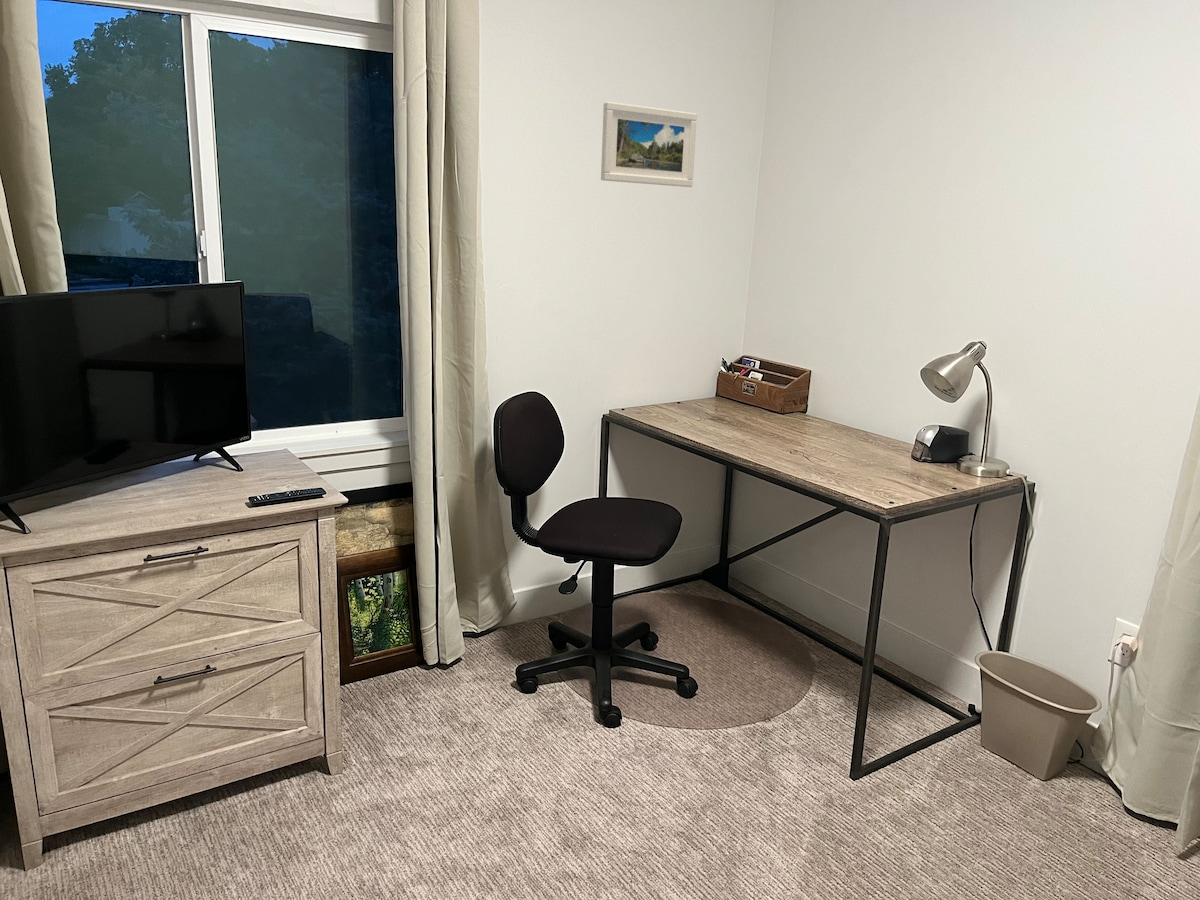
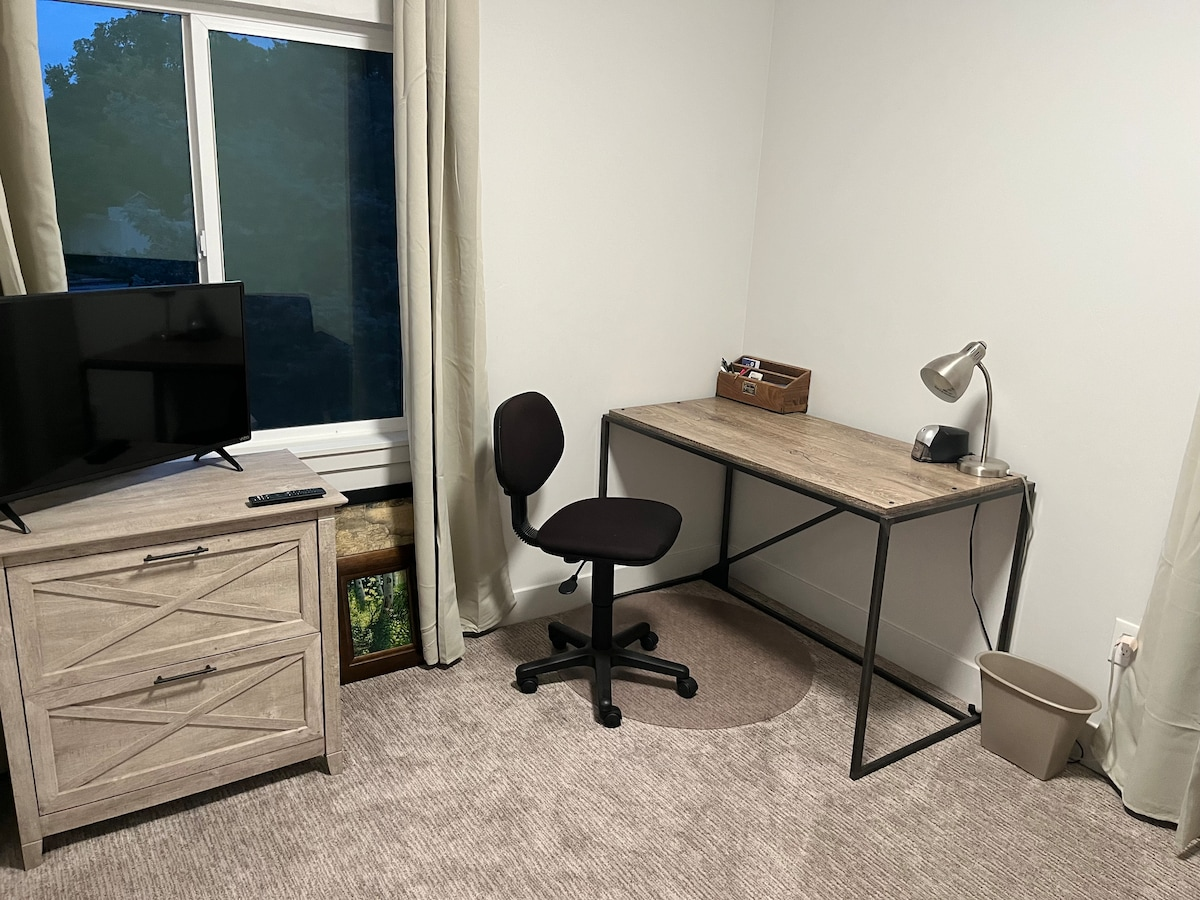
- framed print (649, 146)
